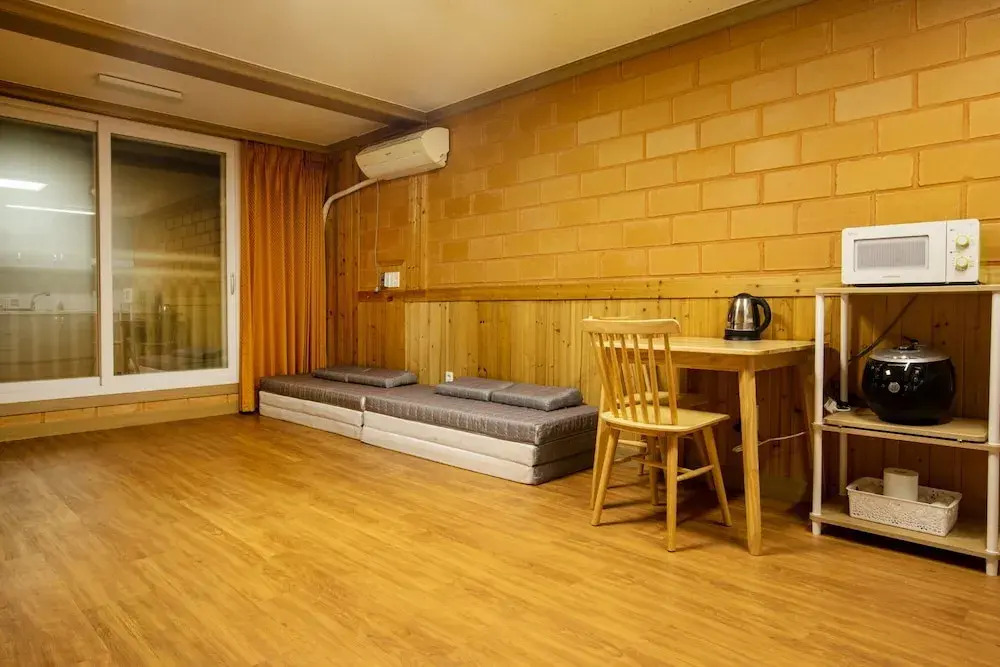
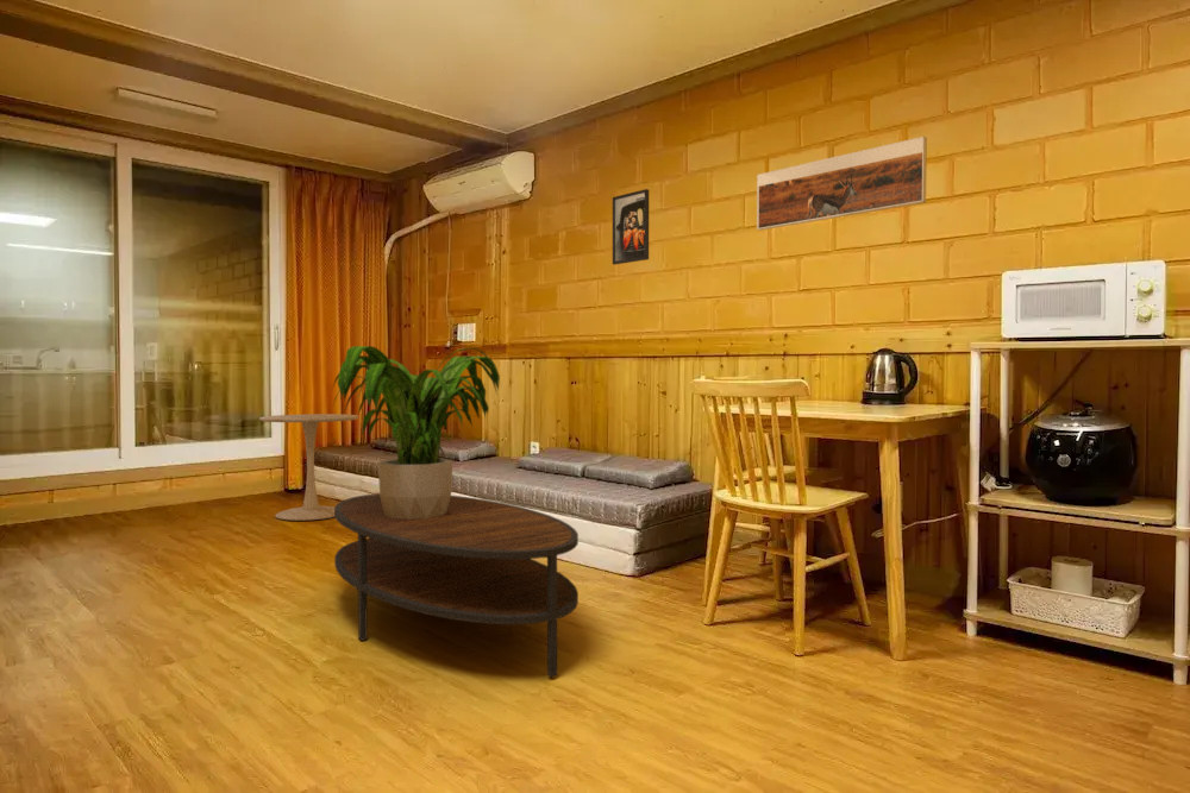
+ side table (309, 465)
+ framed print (834, 187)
+ coffee table (445, 567)
+ potted plant (424, 430)
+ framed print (630, 227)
